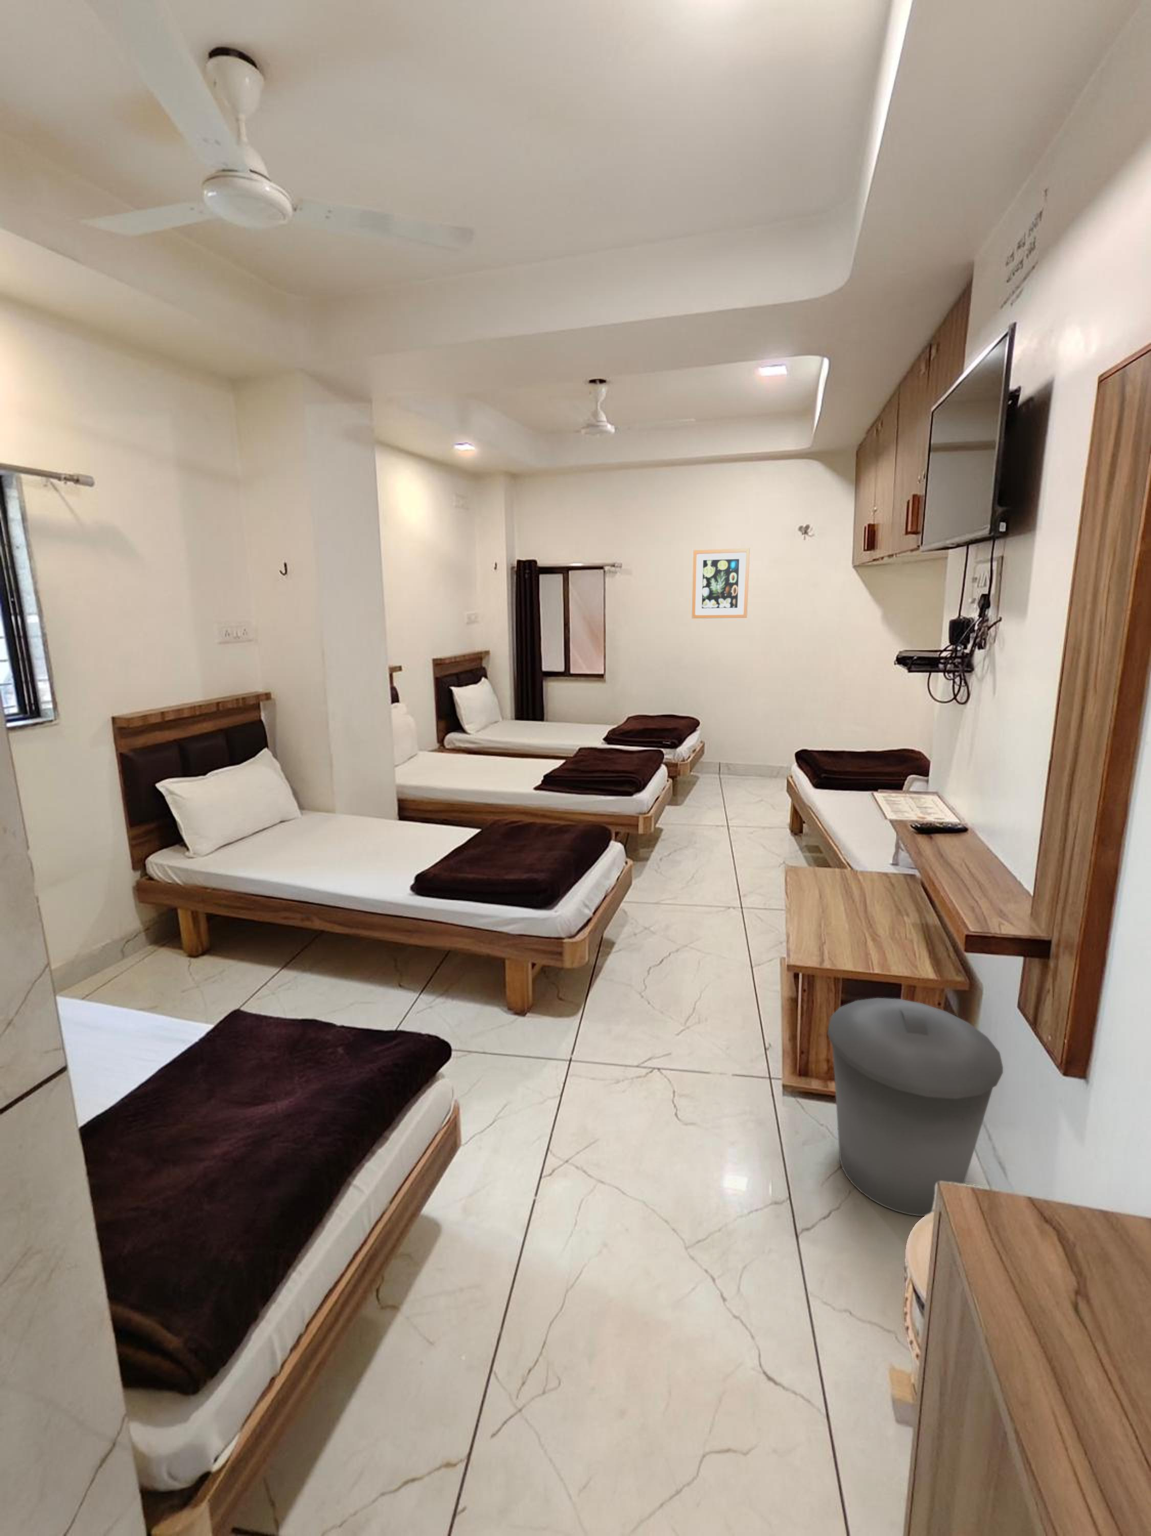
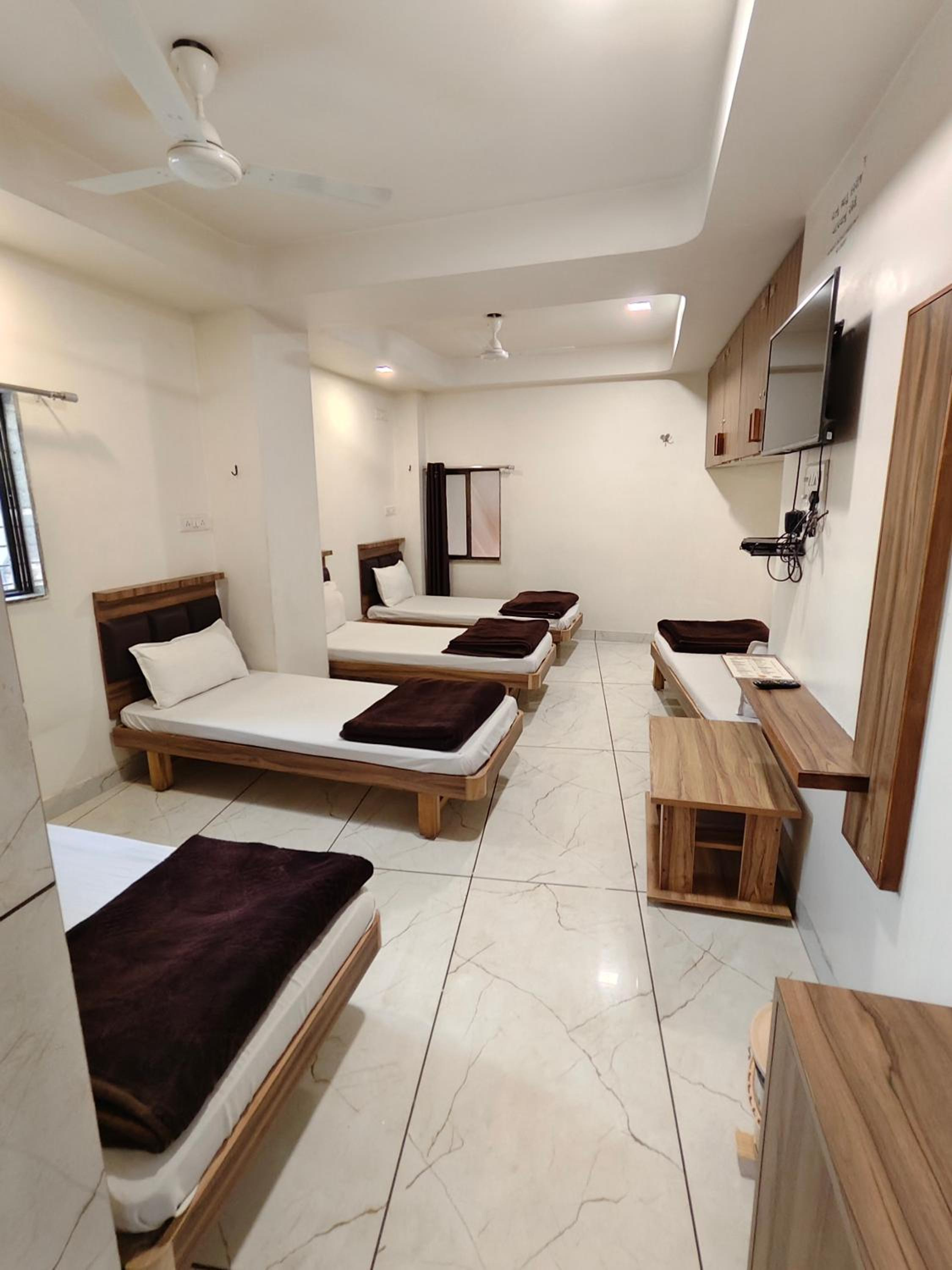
- wall art (719, 584)
- trash can (906, 1095)
